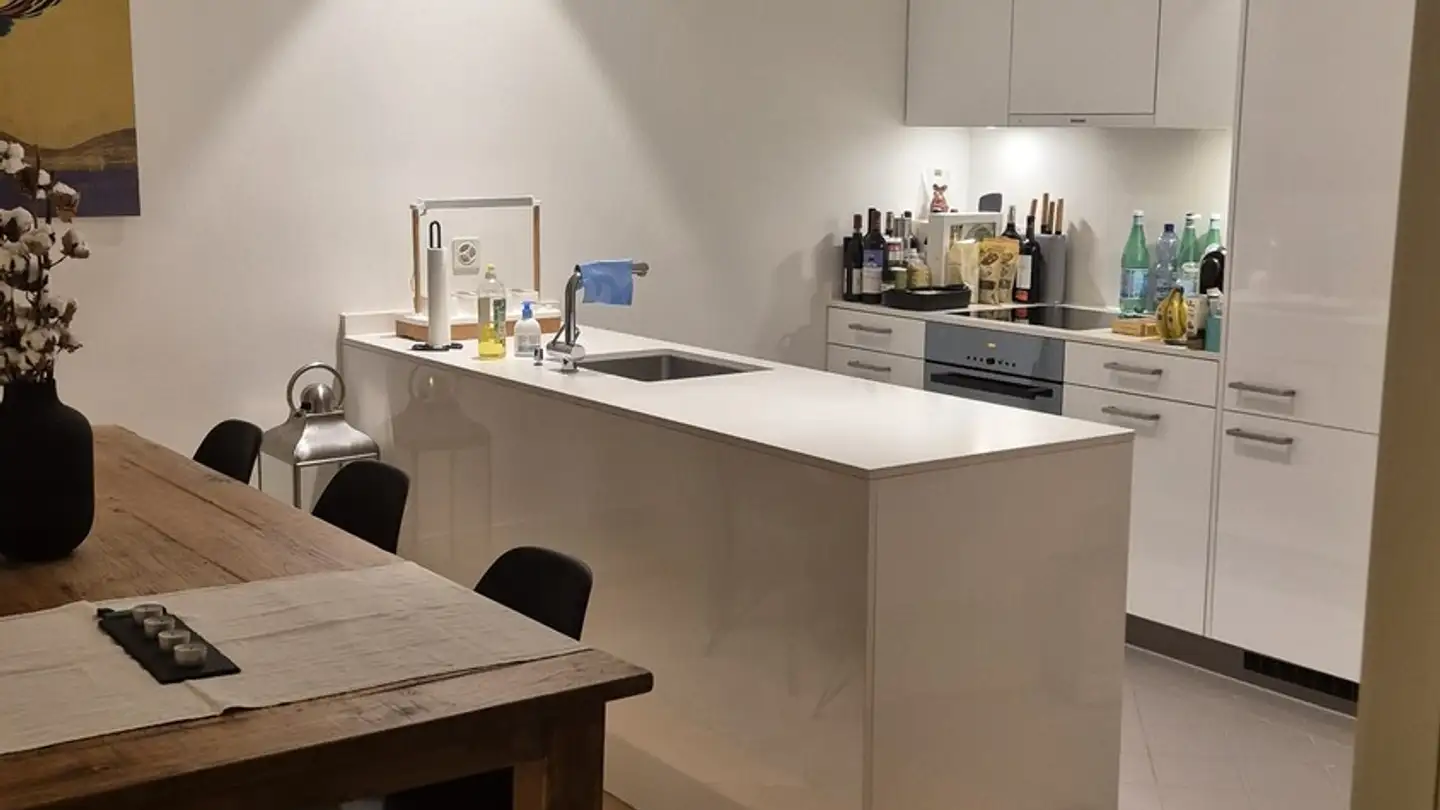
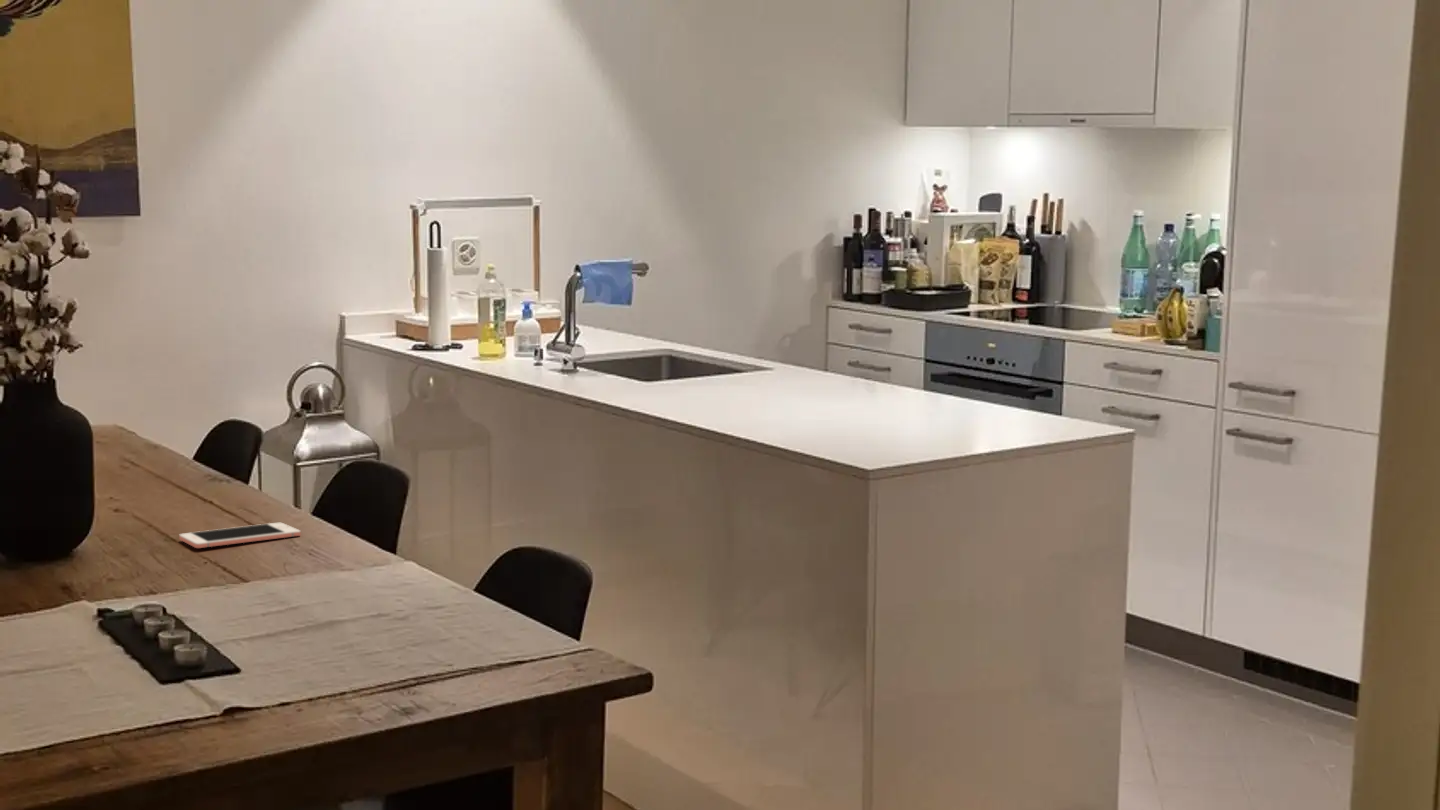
+ cell phone (240, 535)
